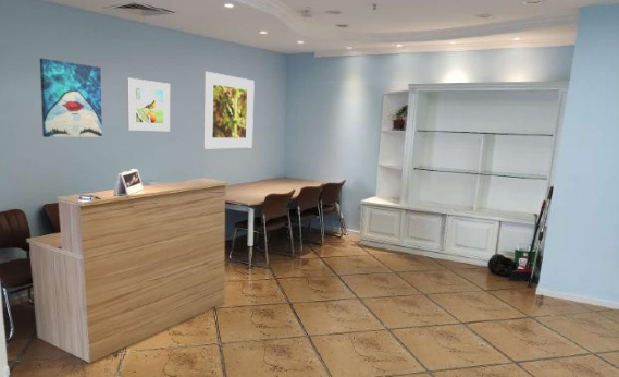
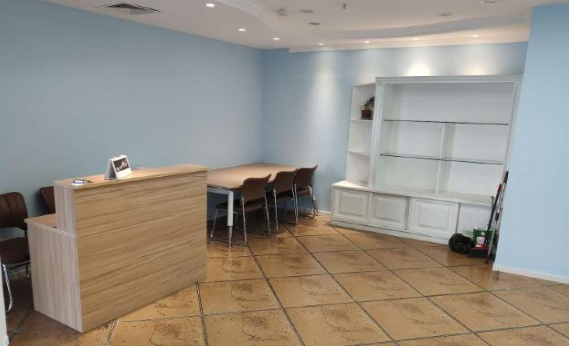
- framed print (230, 112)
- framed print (149, 106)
- wall art (73, 100)
